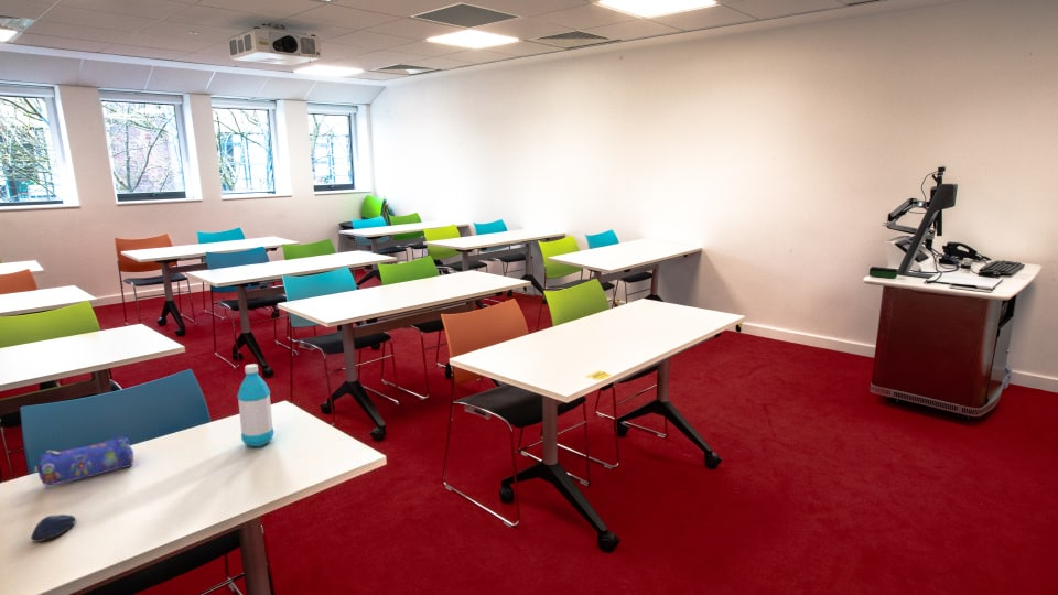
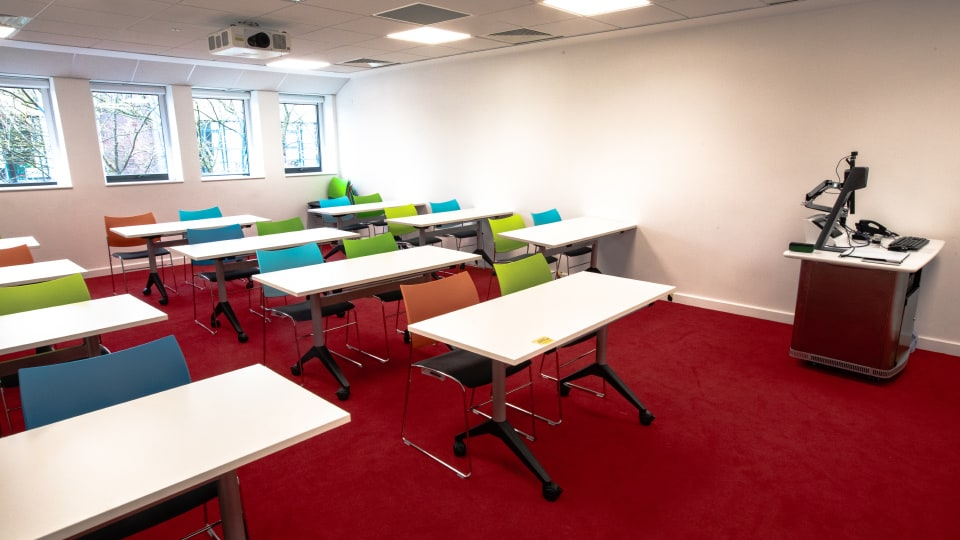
- computer mouse (53, 523)
- water bottle (255, 404)
- pencil case (86, 458)
